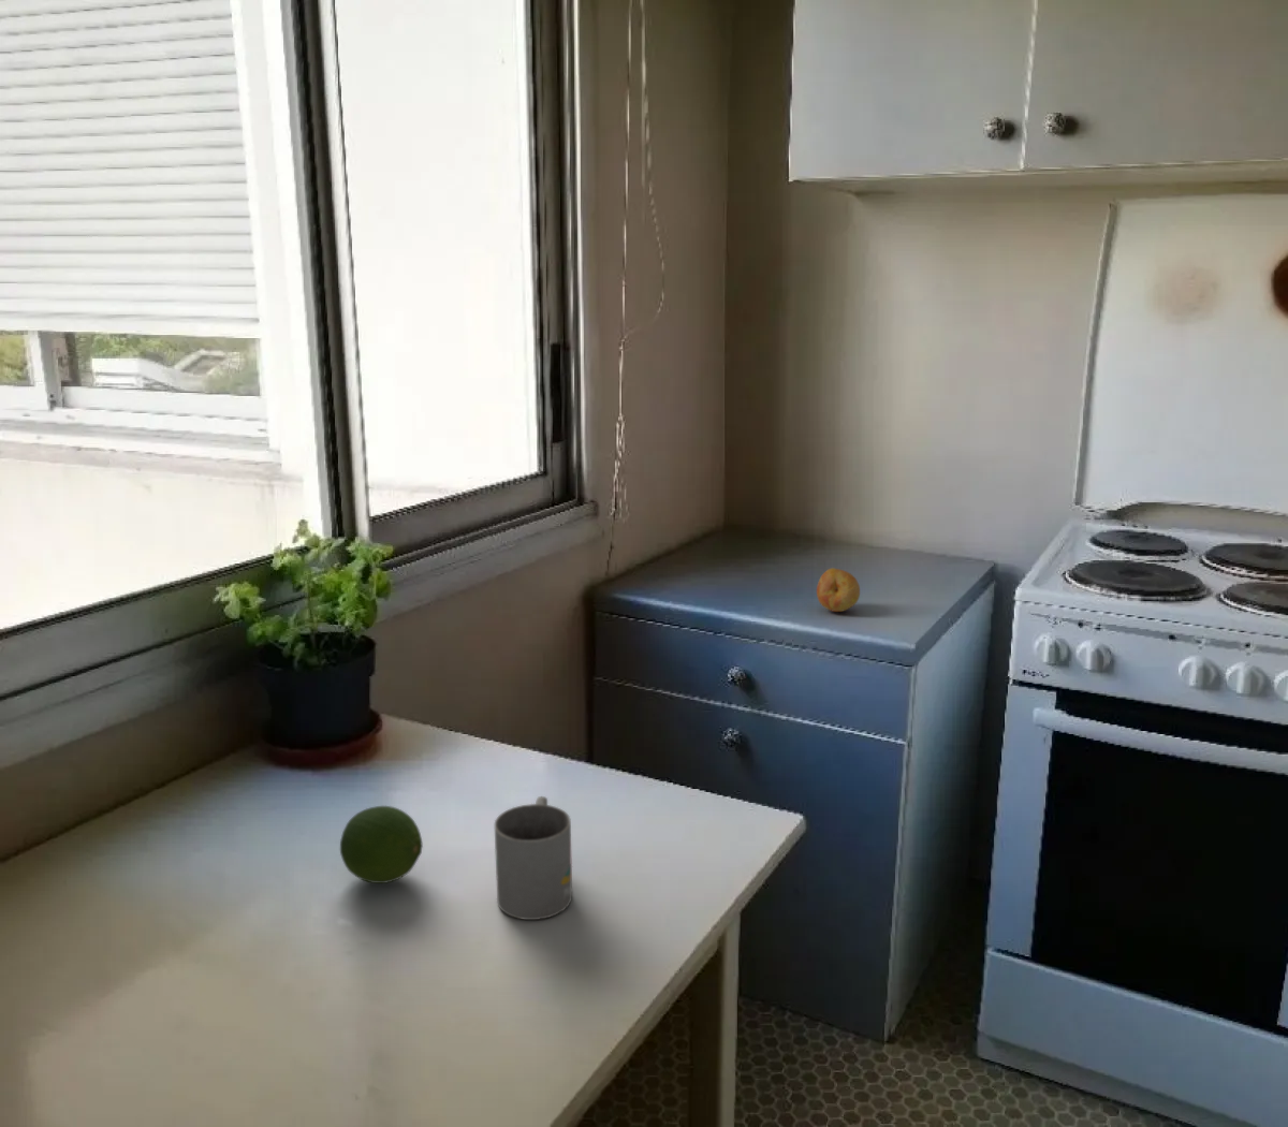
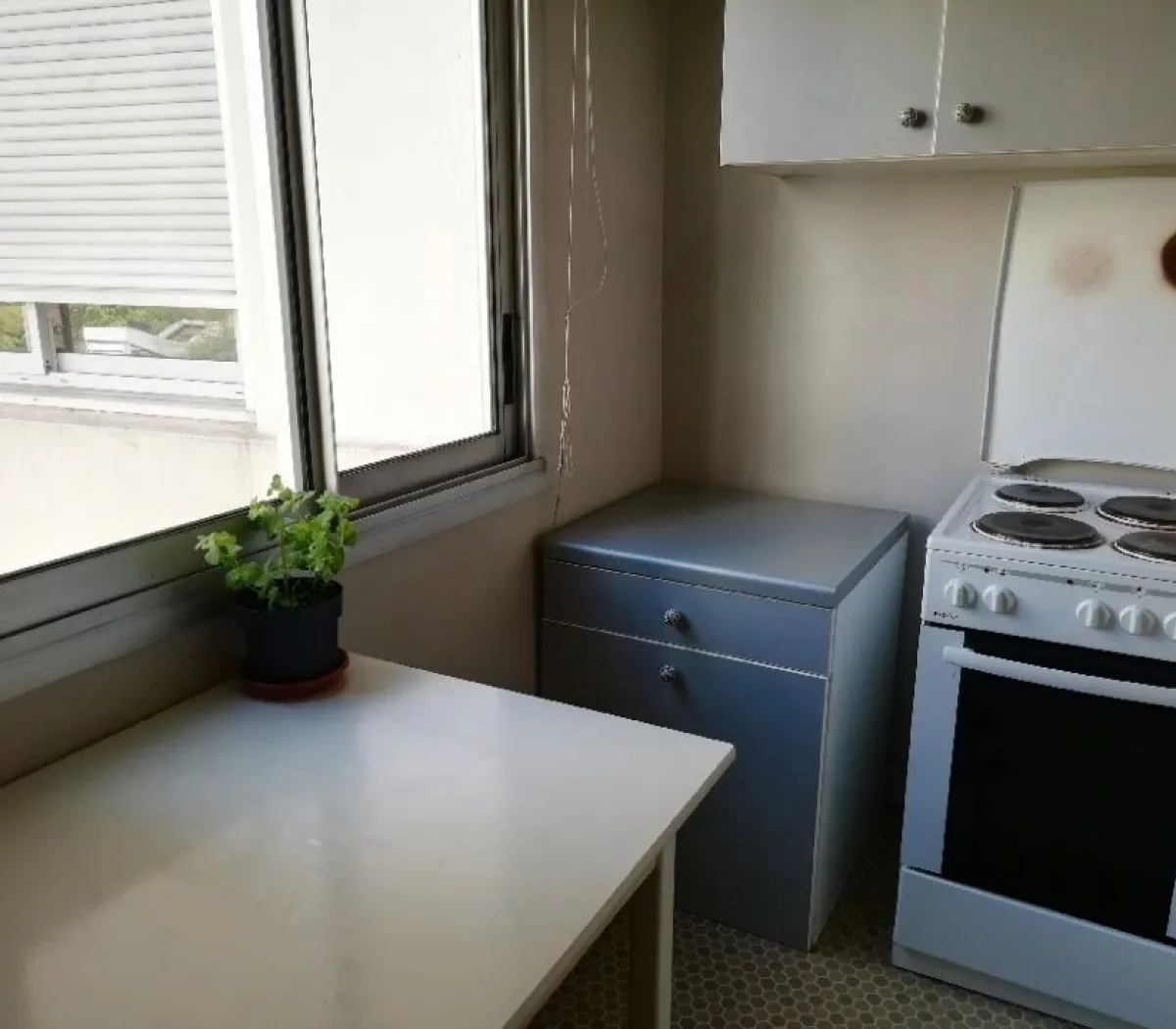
- fruit (838, 589)
- mug (534, 849)
- fruit (381, 844)
